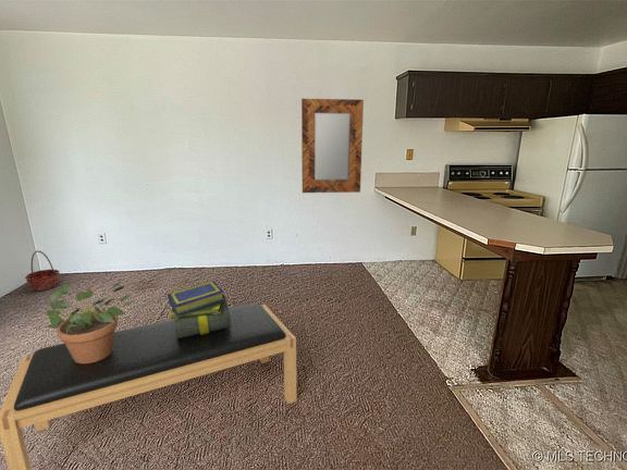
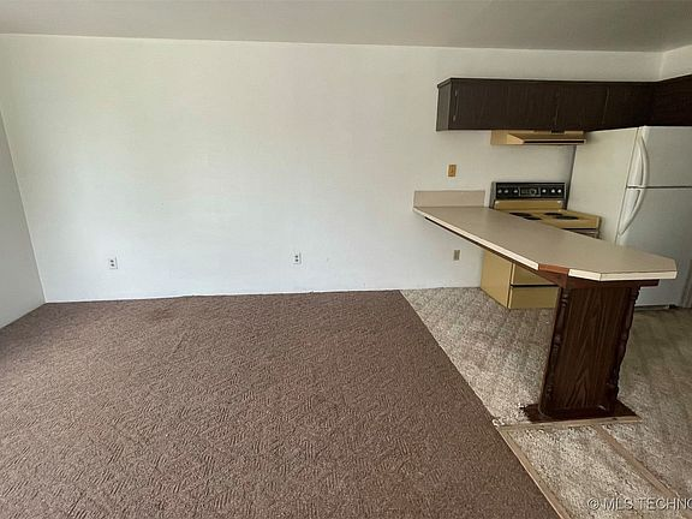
- bench (169, 375)
- potted plant (95, 320)
- home mirror (332, 147)
- basket (41, 270)
- stack of books (199, 308)
